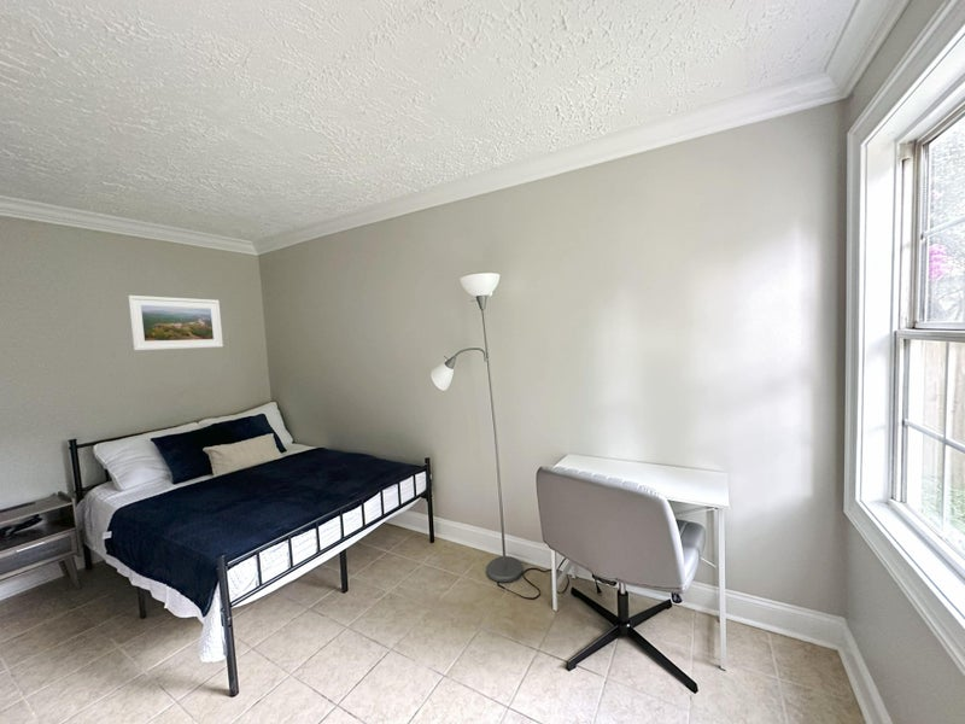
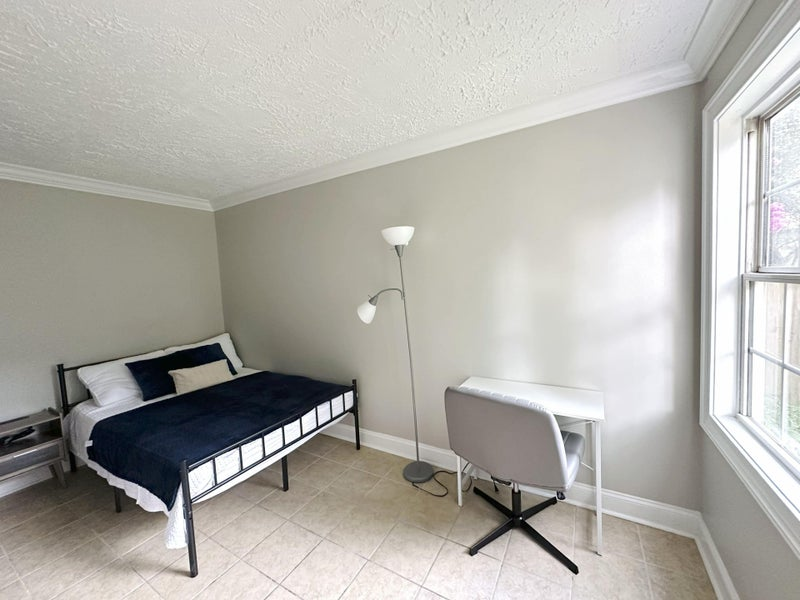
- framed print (179, 323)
